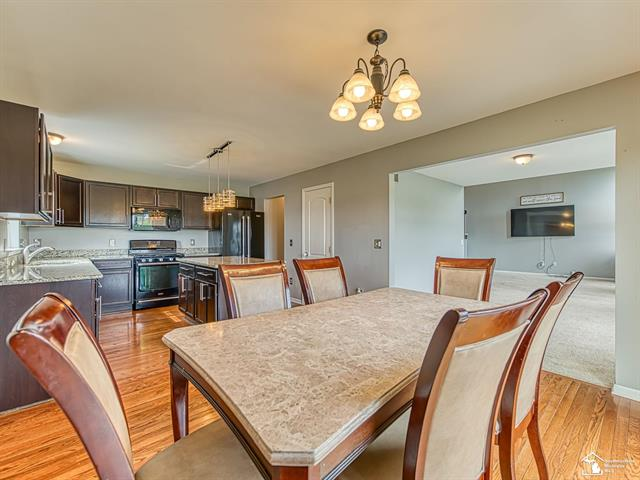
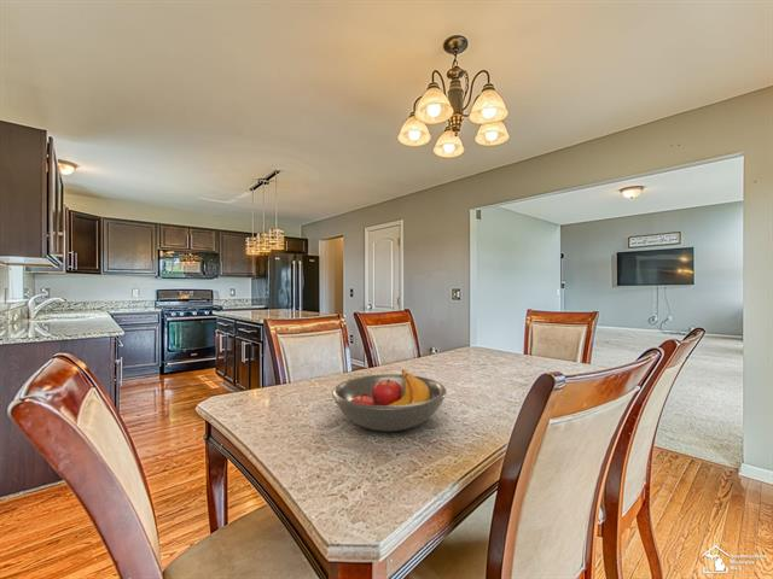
+ fruit bowl (389, 399)
